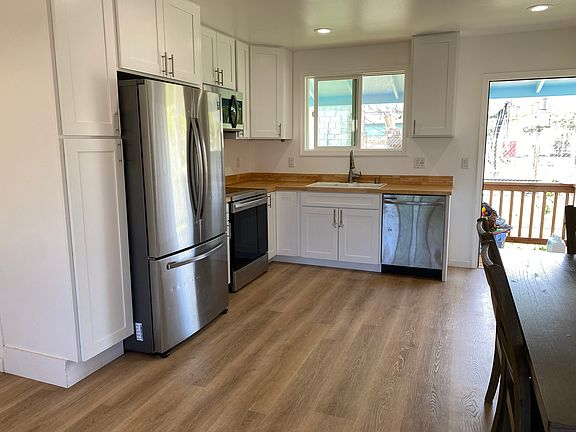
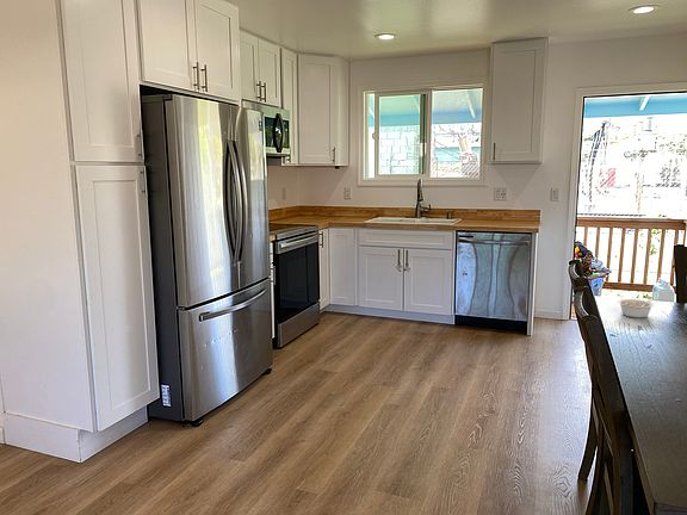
+ legume (636, 306)
